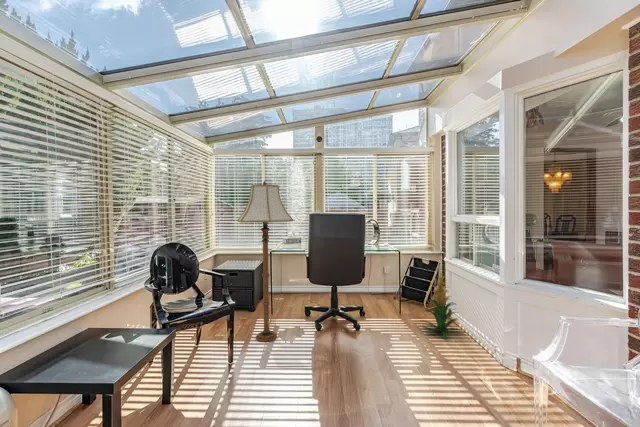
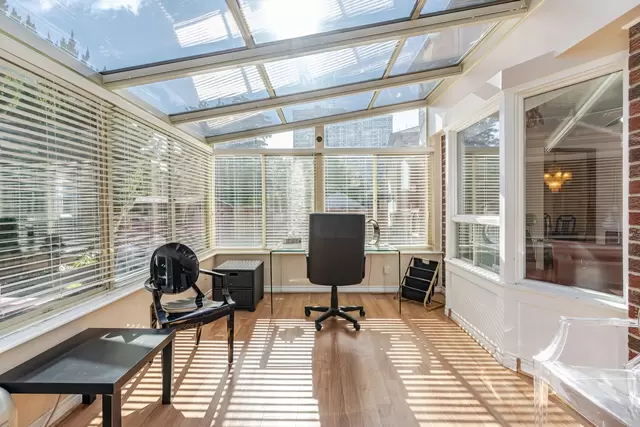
- floor lamp (265, 258)
- indoor plant (441, 302)
